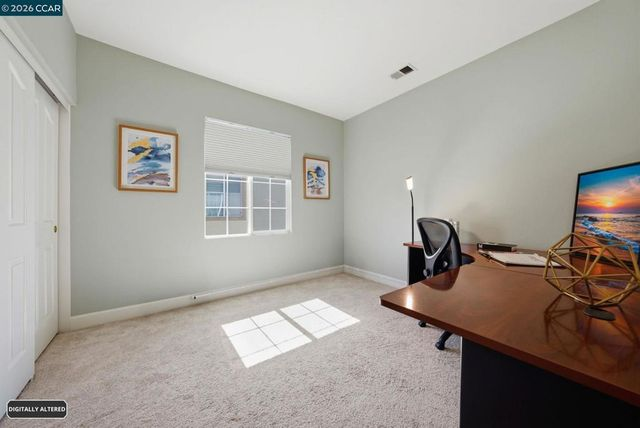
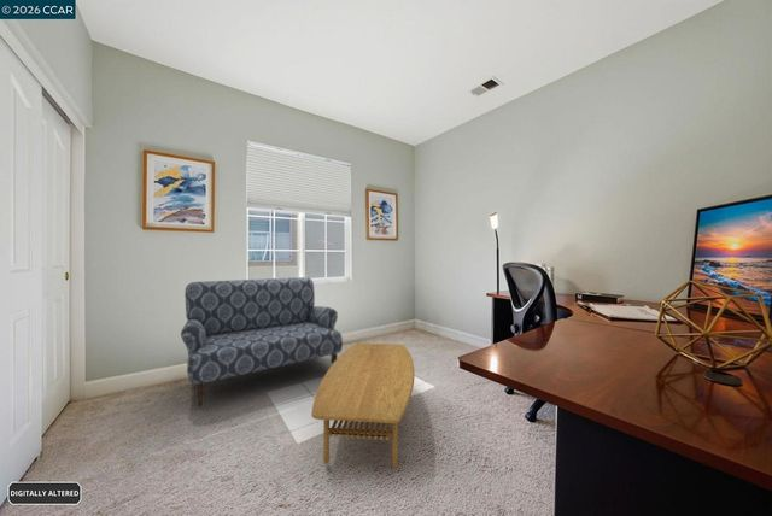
+ sofa (265, 328)
+ coffee table (370, 394)
